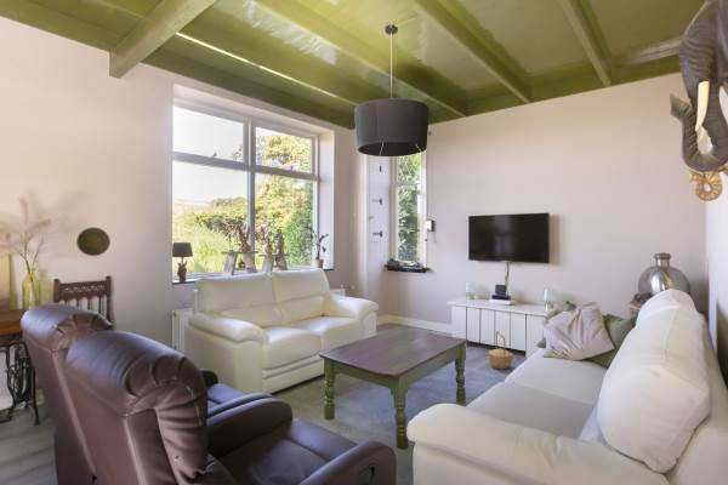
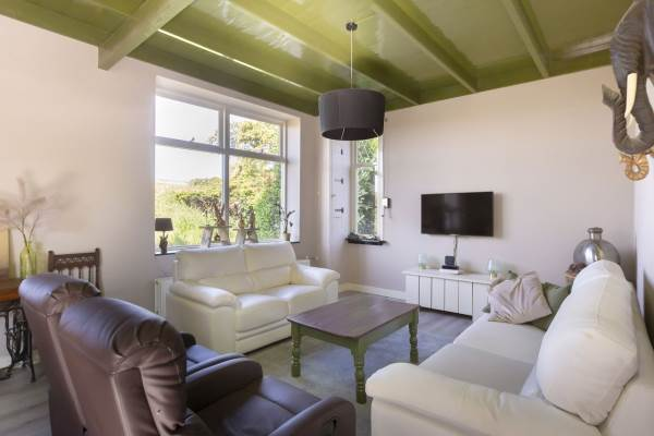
- basket (500, 349)
- decorative plate (93, 241)
